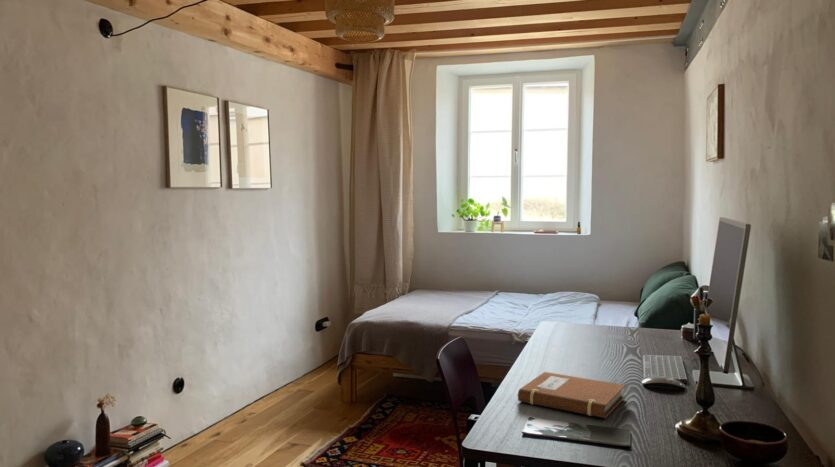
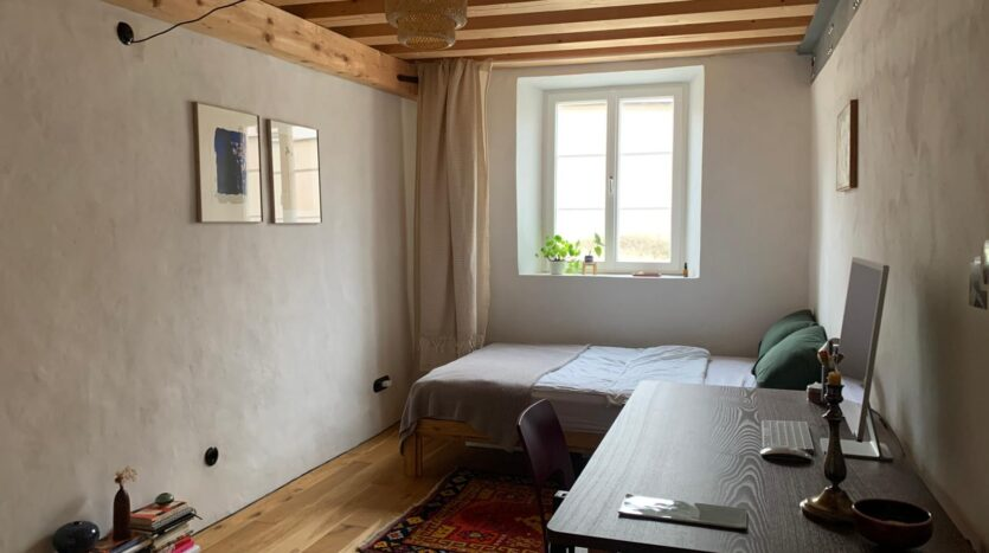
- notebook (569, 393)
